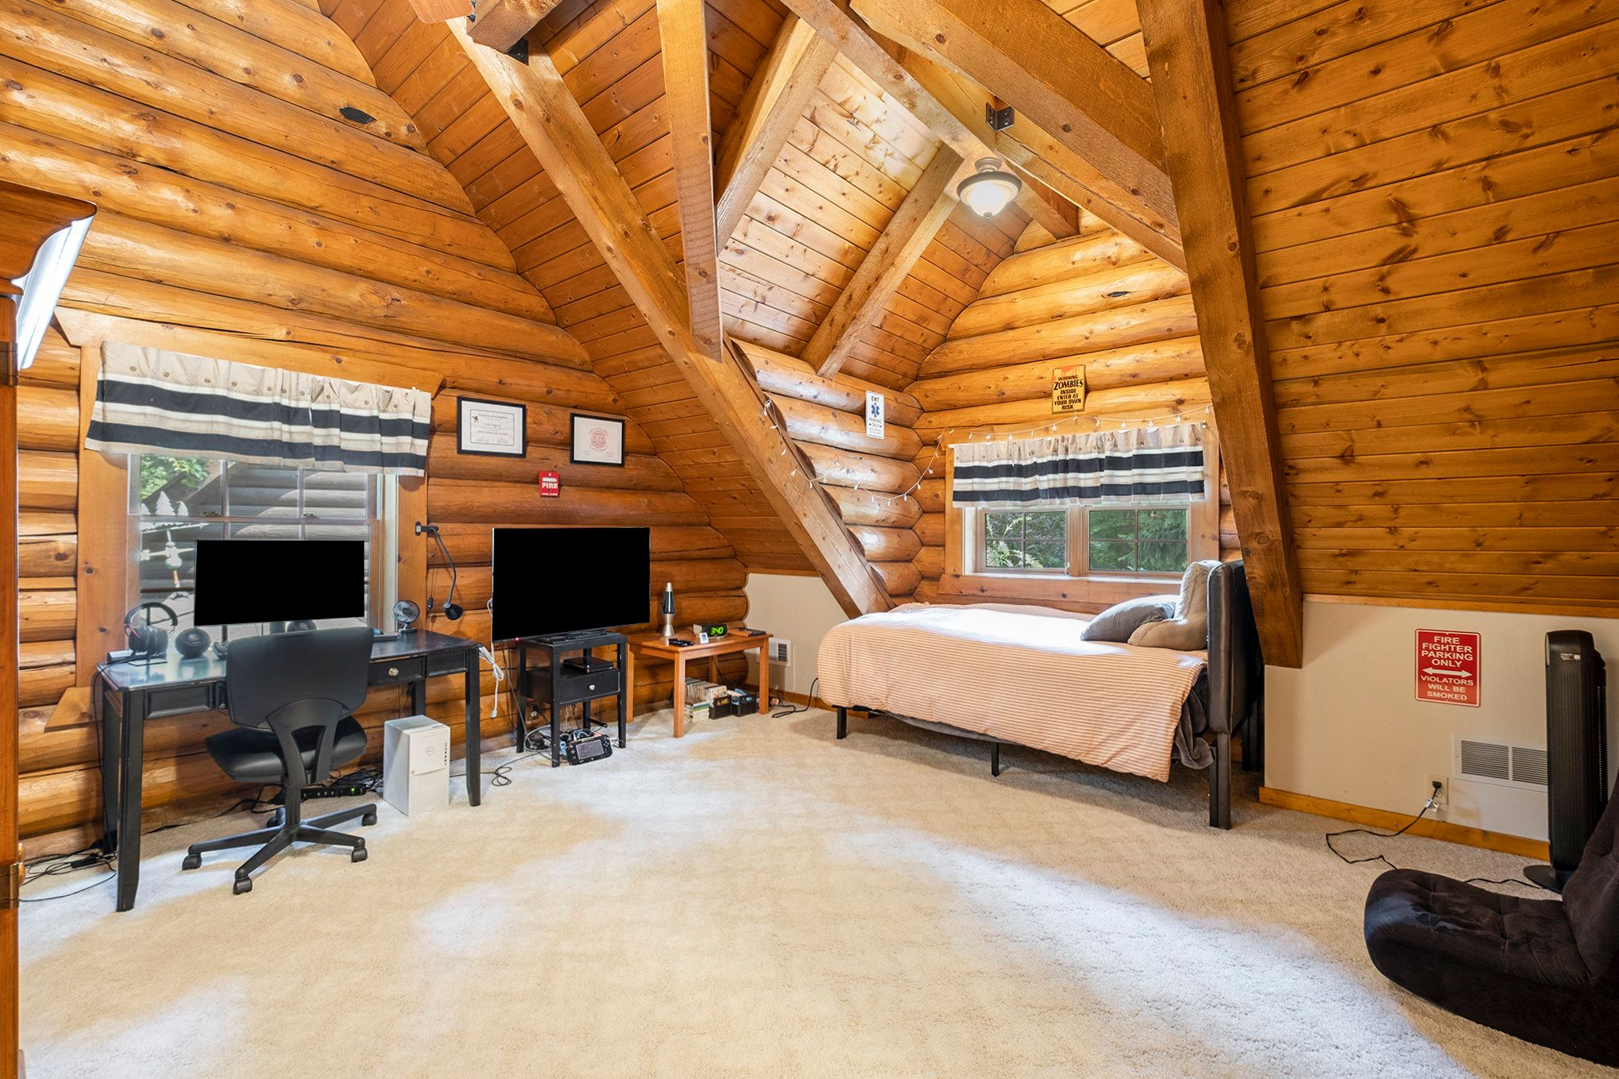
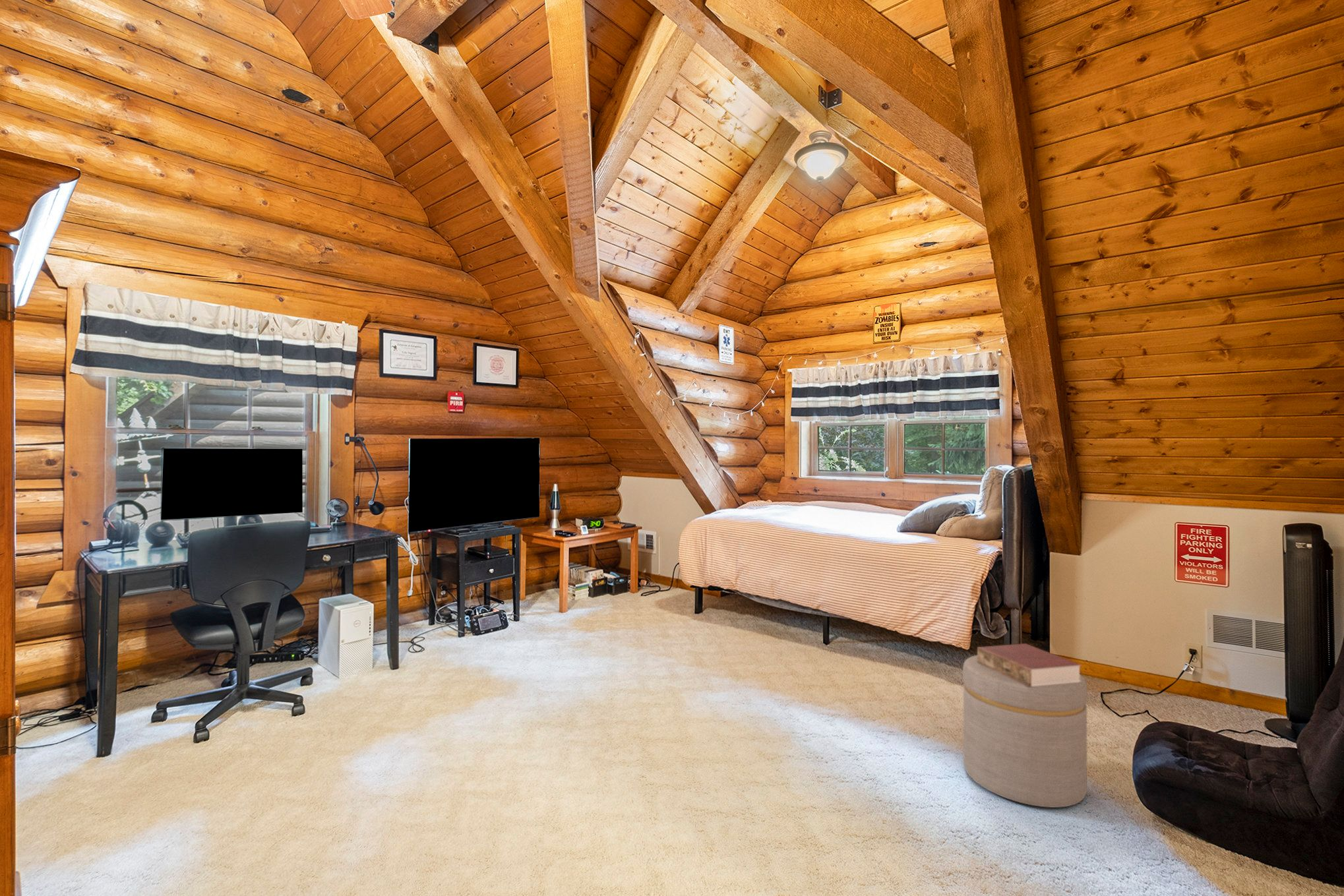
+ book (1027, 663)
+ ottoman (1022, 724)
